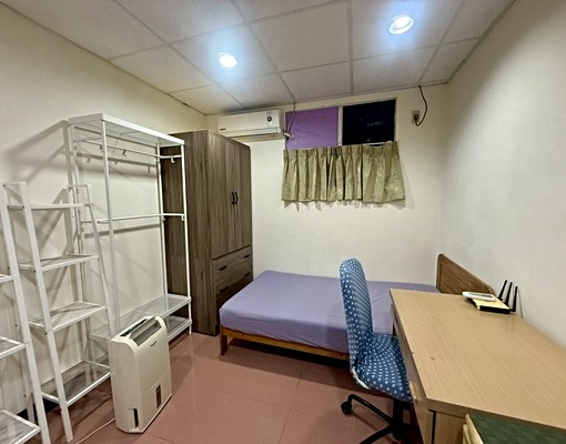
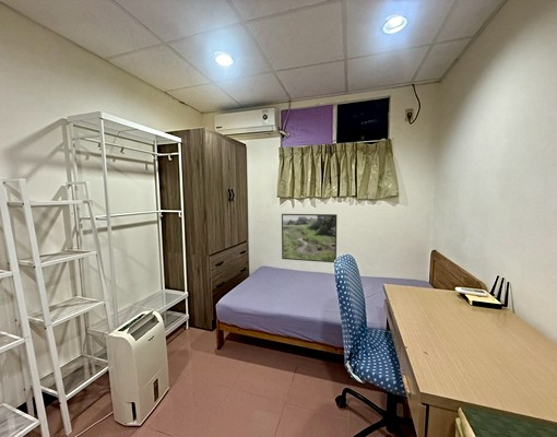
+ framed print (308, 237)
